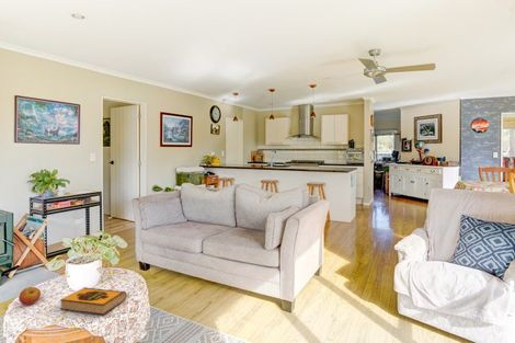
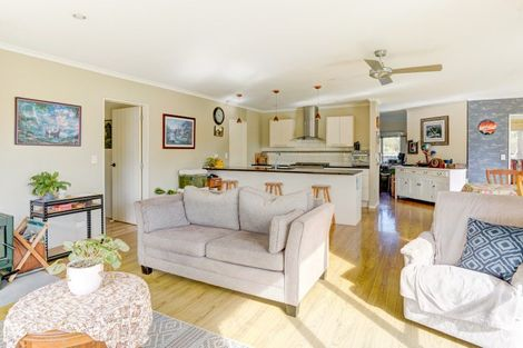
- apple (30, 295)
- hardback book (94, 299)
